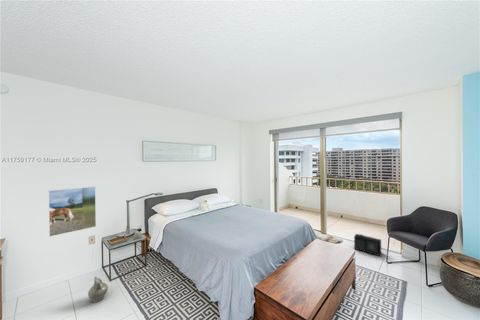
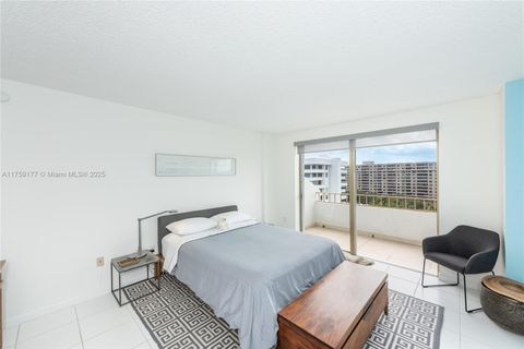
- ceramic jug (98, 287)
- speaker (367, 243)
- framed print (73, 209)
